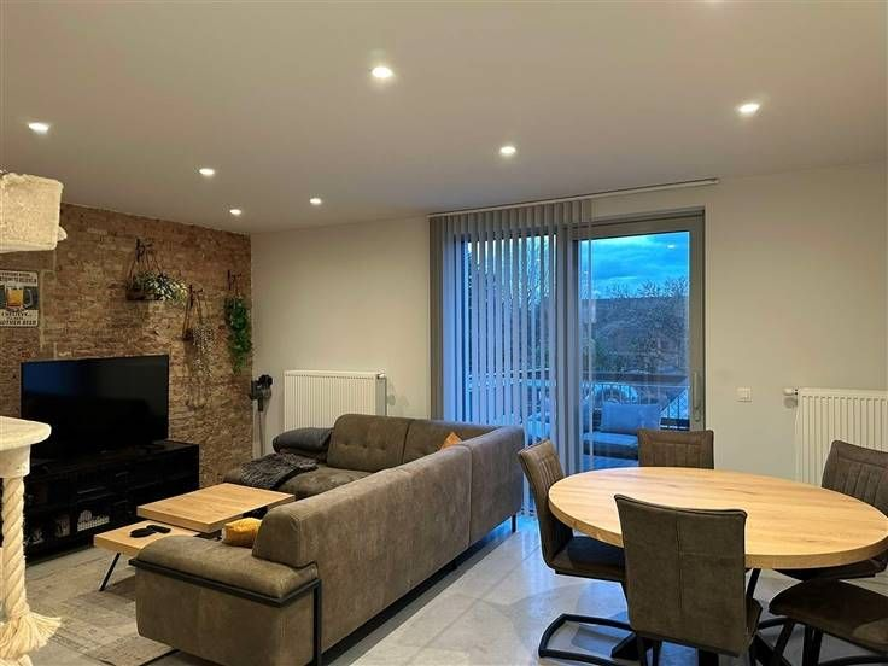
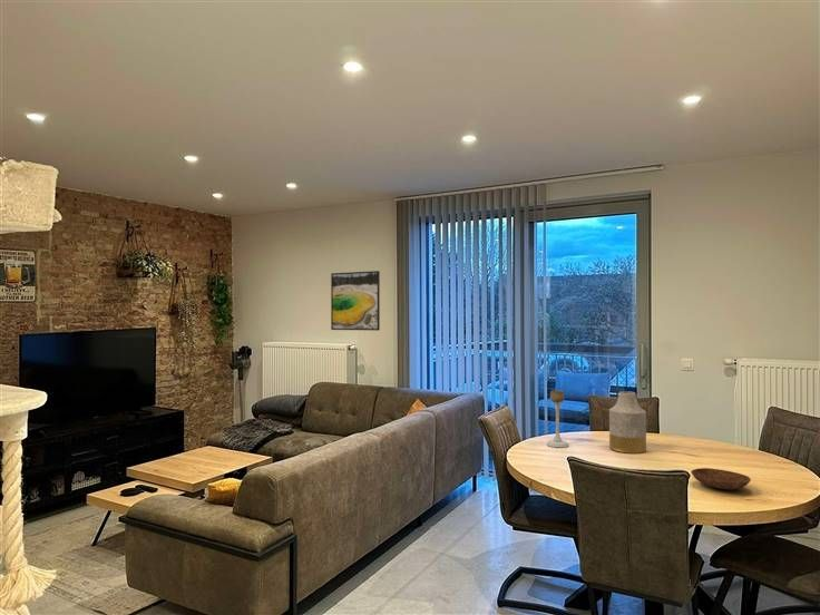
+ vase (627, 420)
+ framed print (354, 301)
+ bowl (720, 480)
+ candle holder (557, 418)
